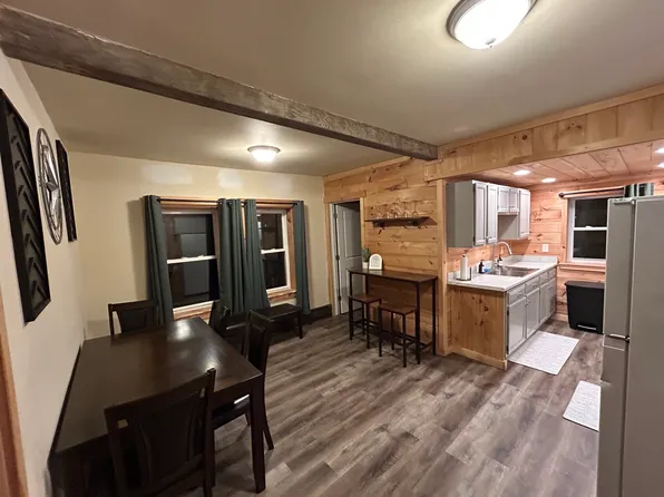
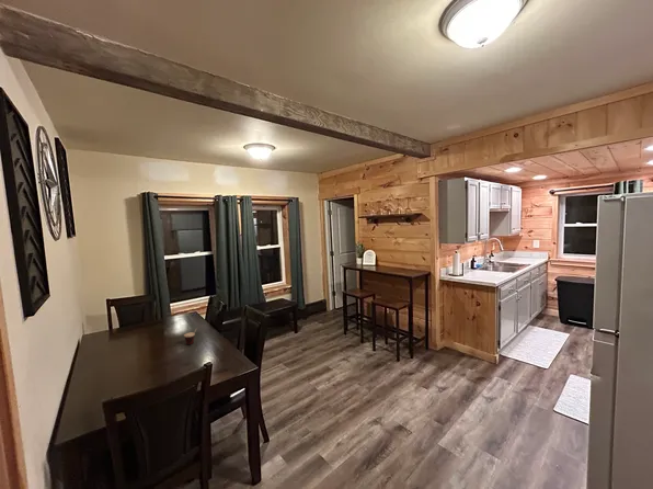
+ cup (193, 334)
